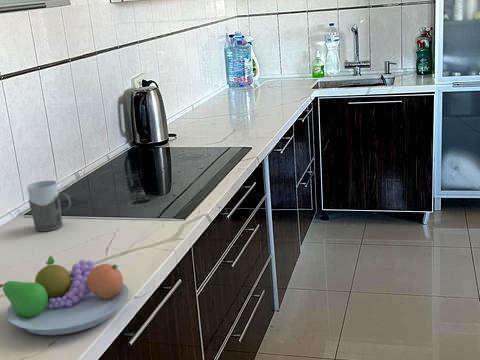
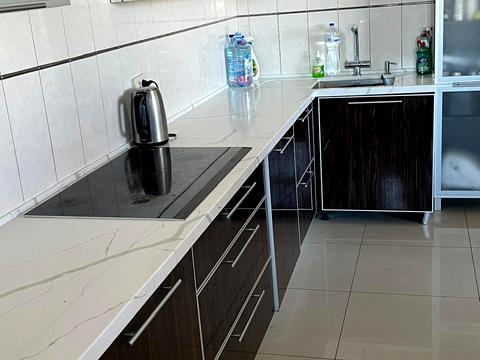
- fruit bowl (62, 289)
- mug (51, 205)
